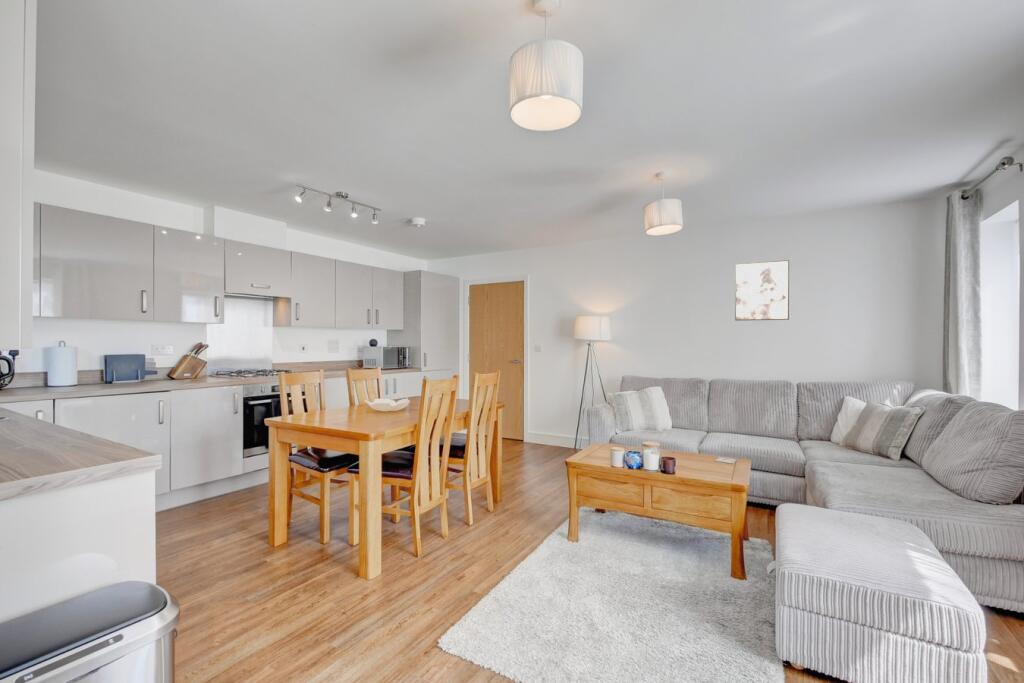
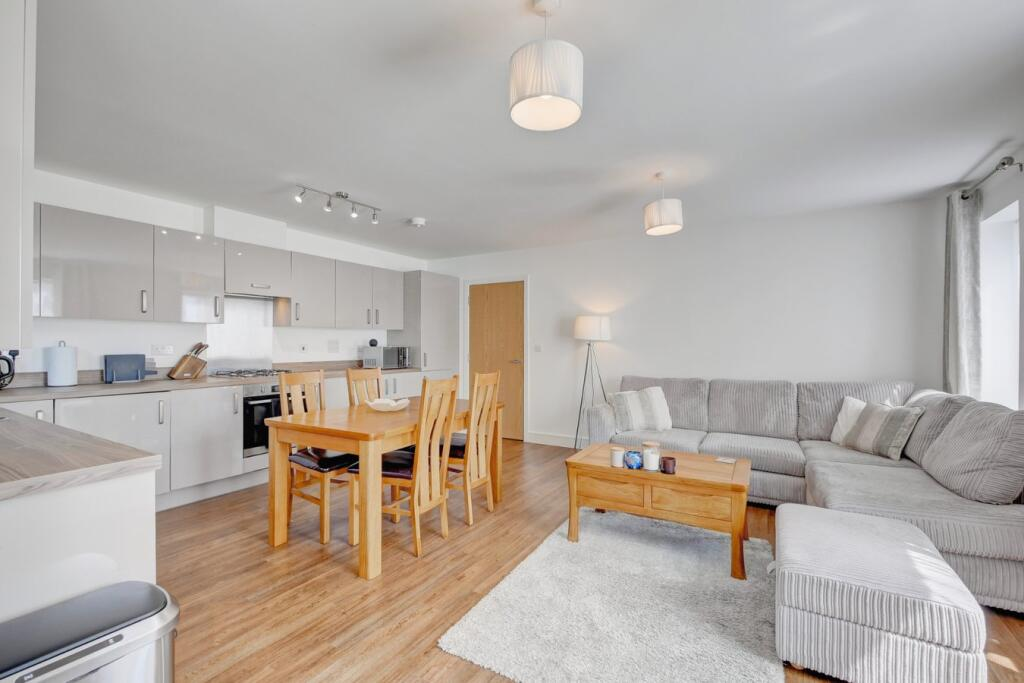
- wall art (761, 291)
